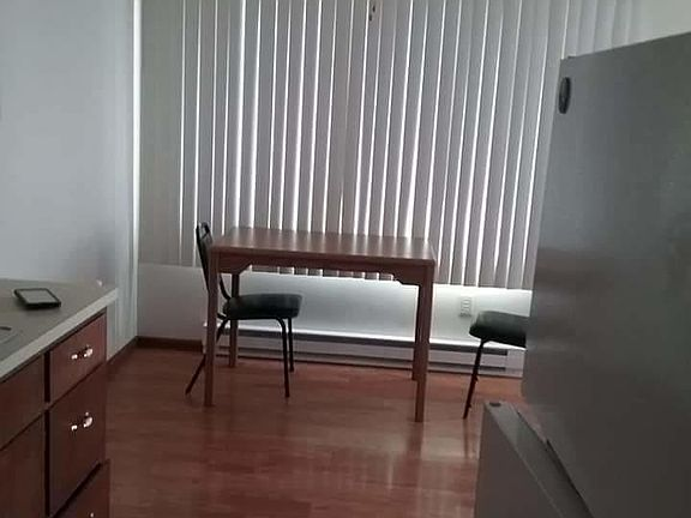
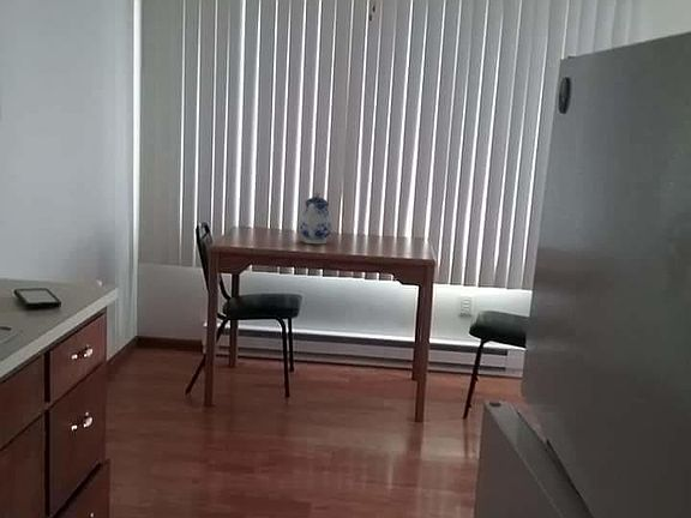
+ teapot (316, 216)
